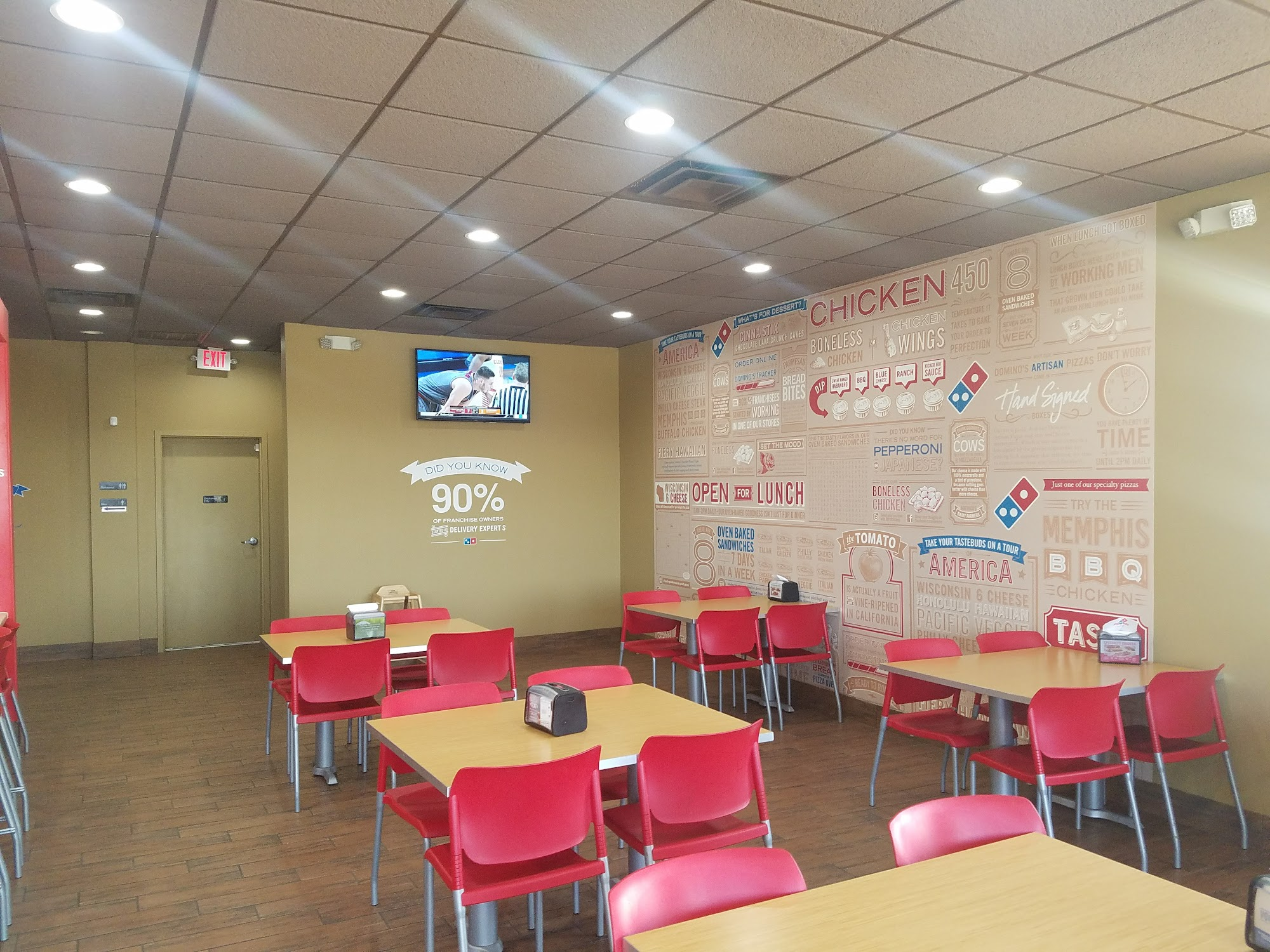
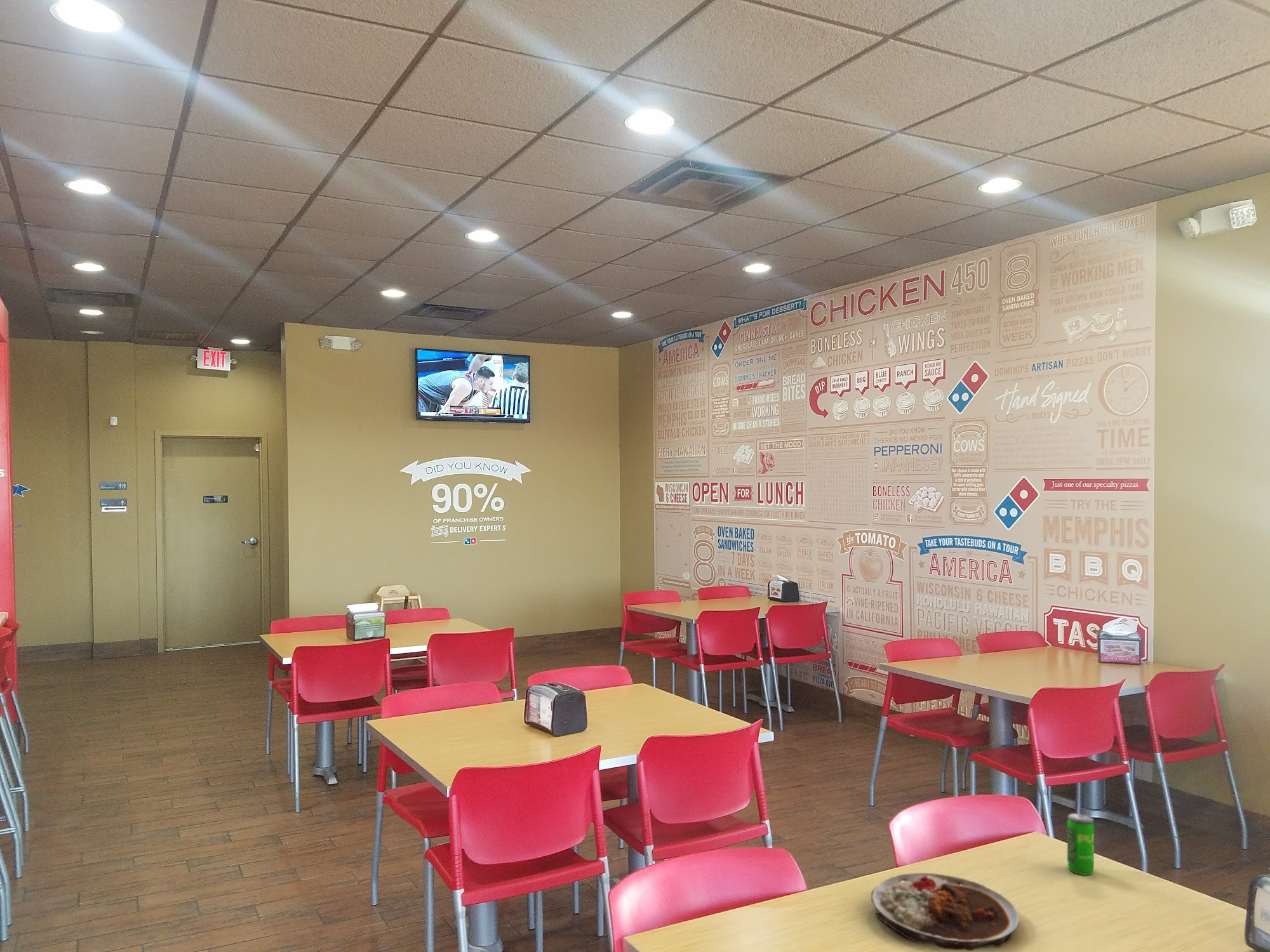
+ plate (943, 905)
+ beverage can (1080, 843)
